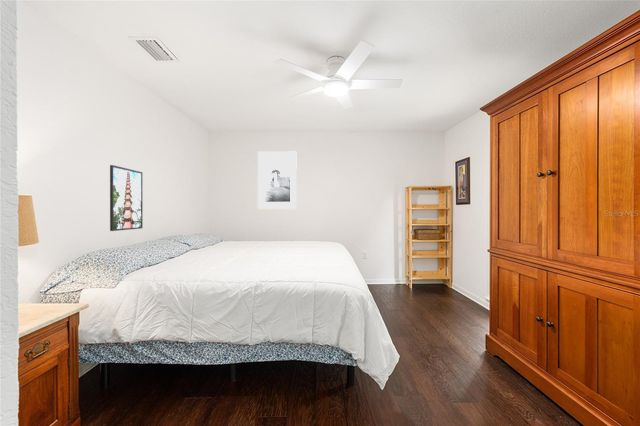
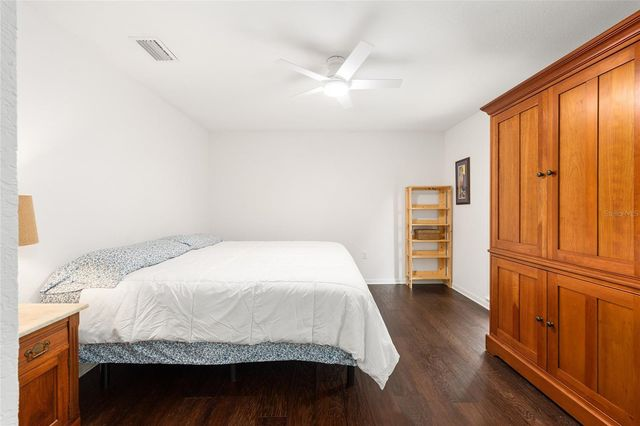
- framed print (277, 180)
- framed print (127, 199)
